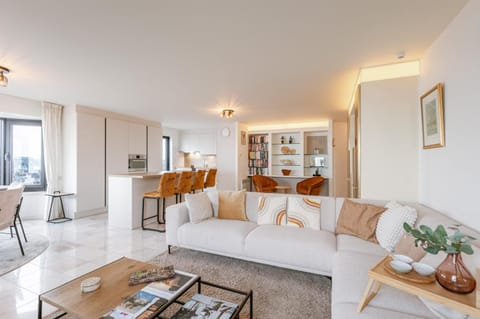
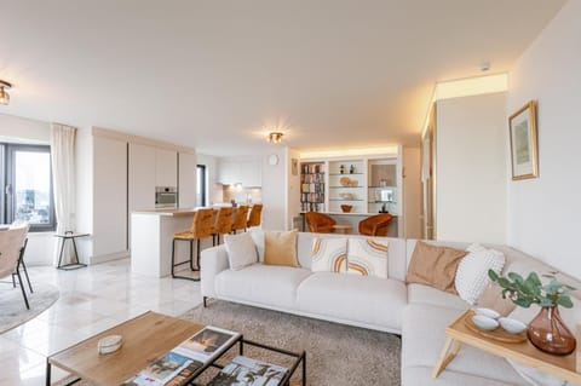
- magazine (152, 274)
